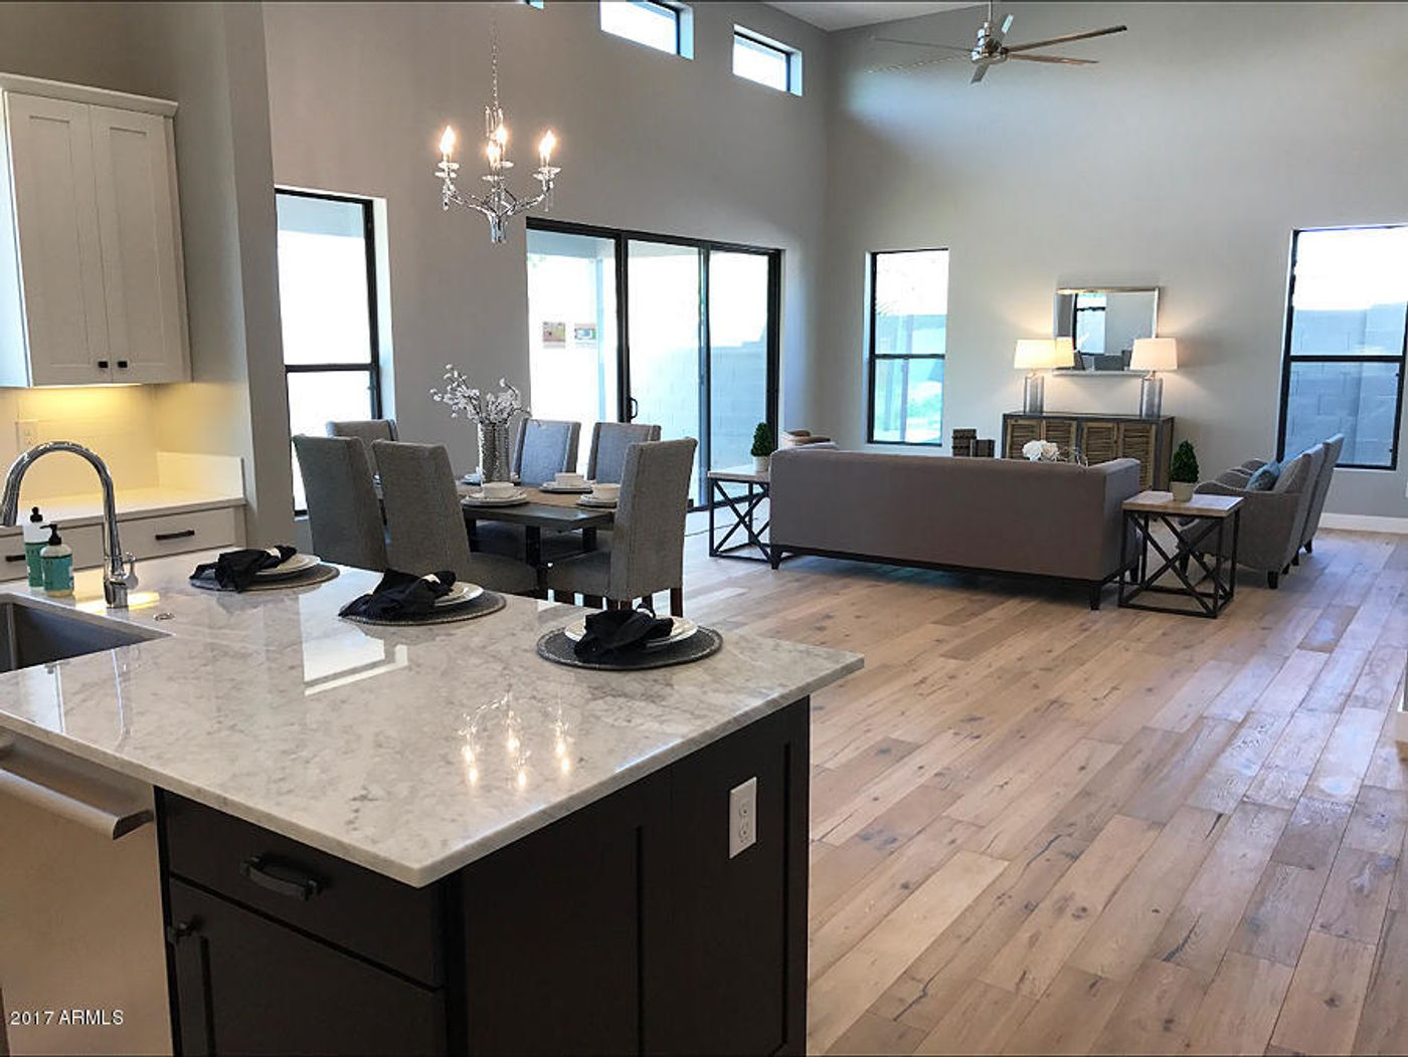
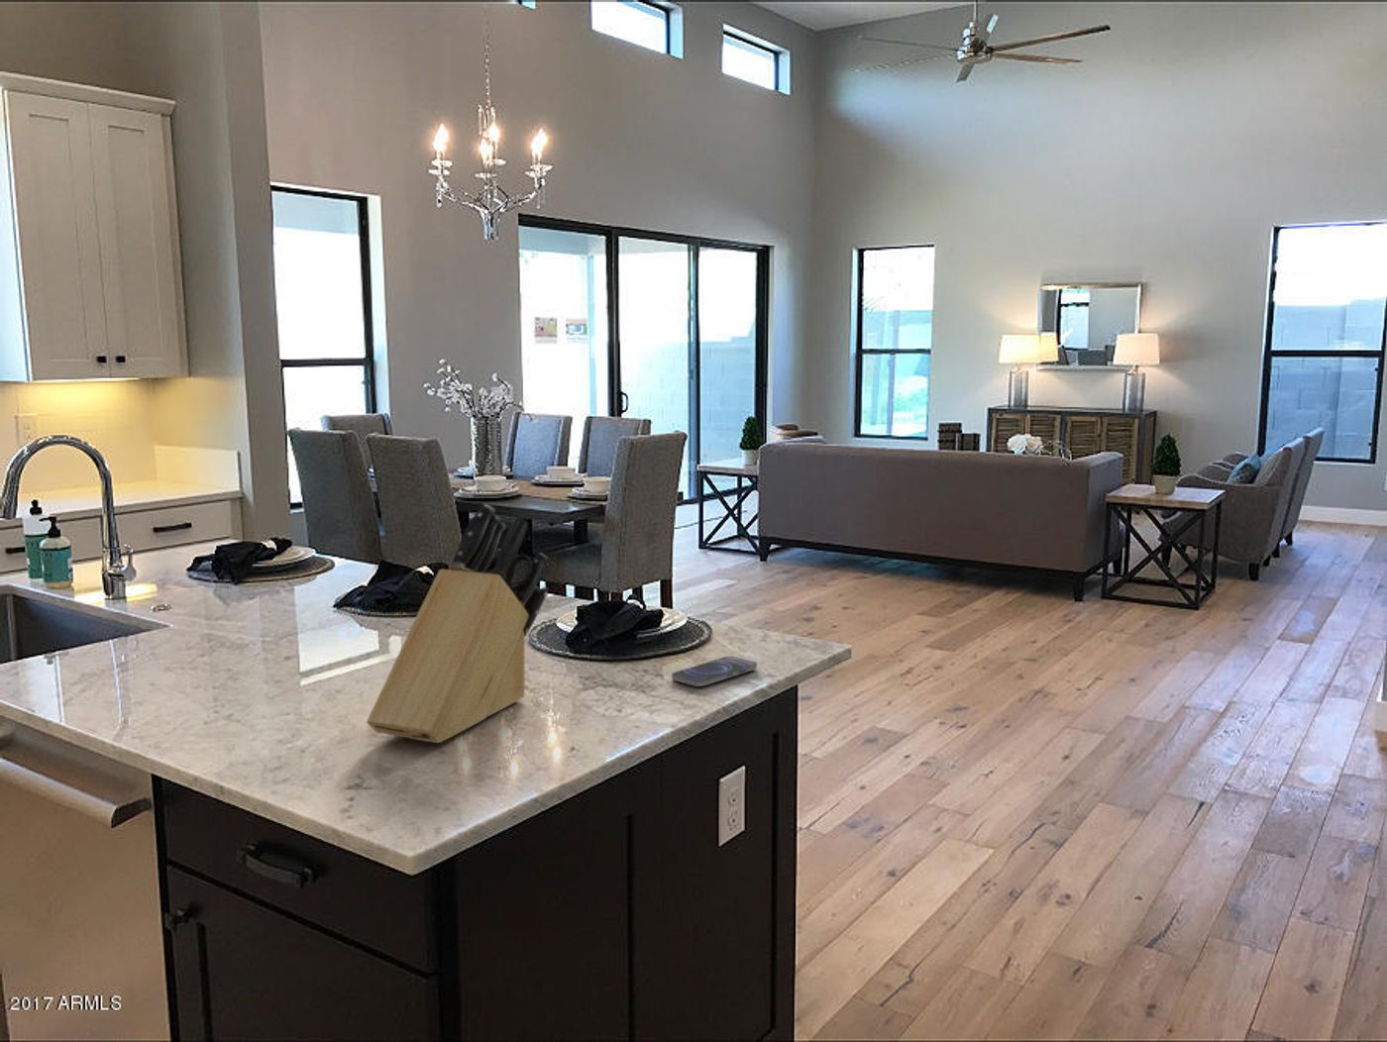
+ knife block (464, 613)
+ smartphone (715, 671)
